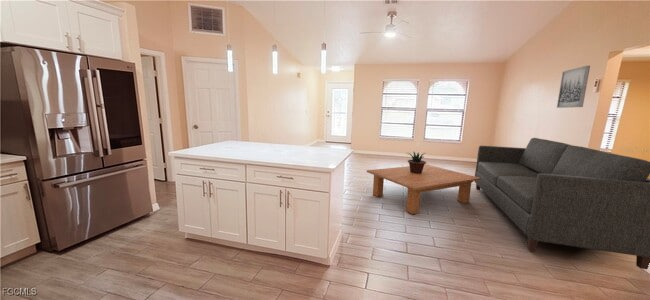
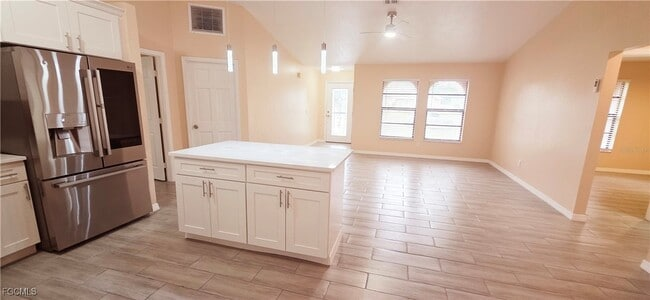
- potted plant (414, 162)
- coffee table (420, 186)
- wall art (572, 88)
- sofa (538, 180)
